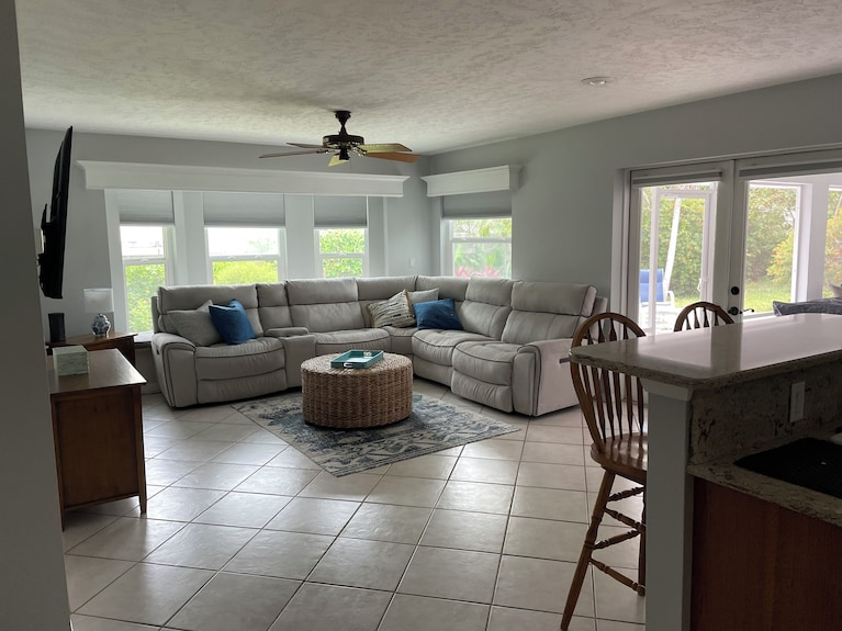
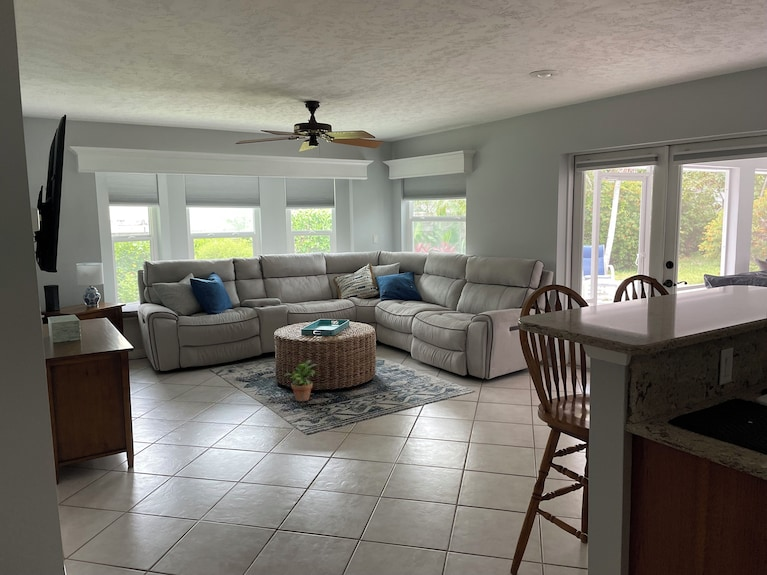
+ potted plant (301, 379)
